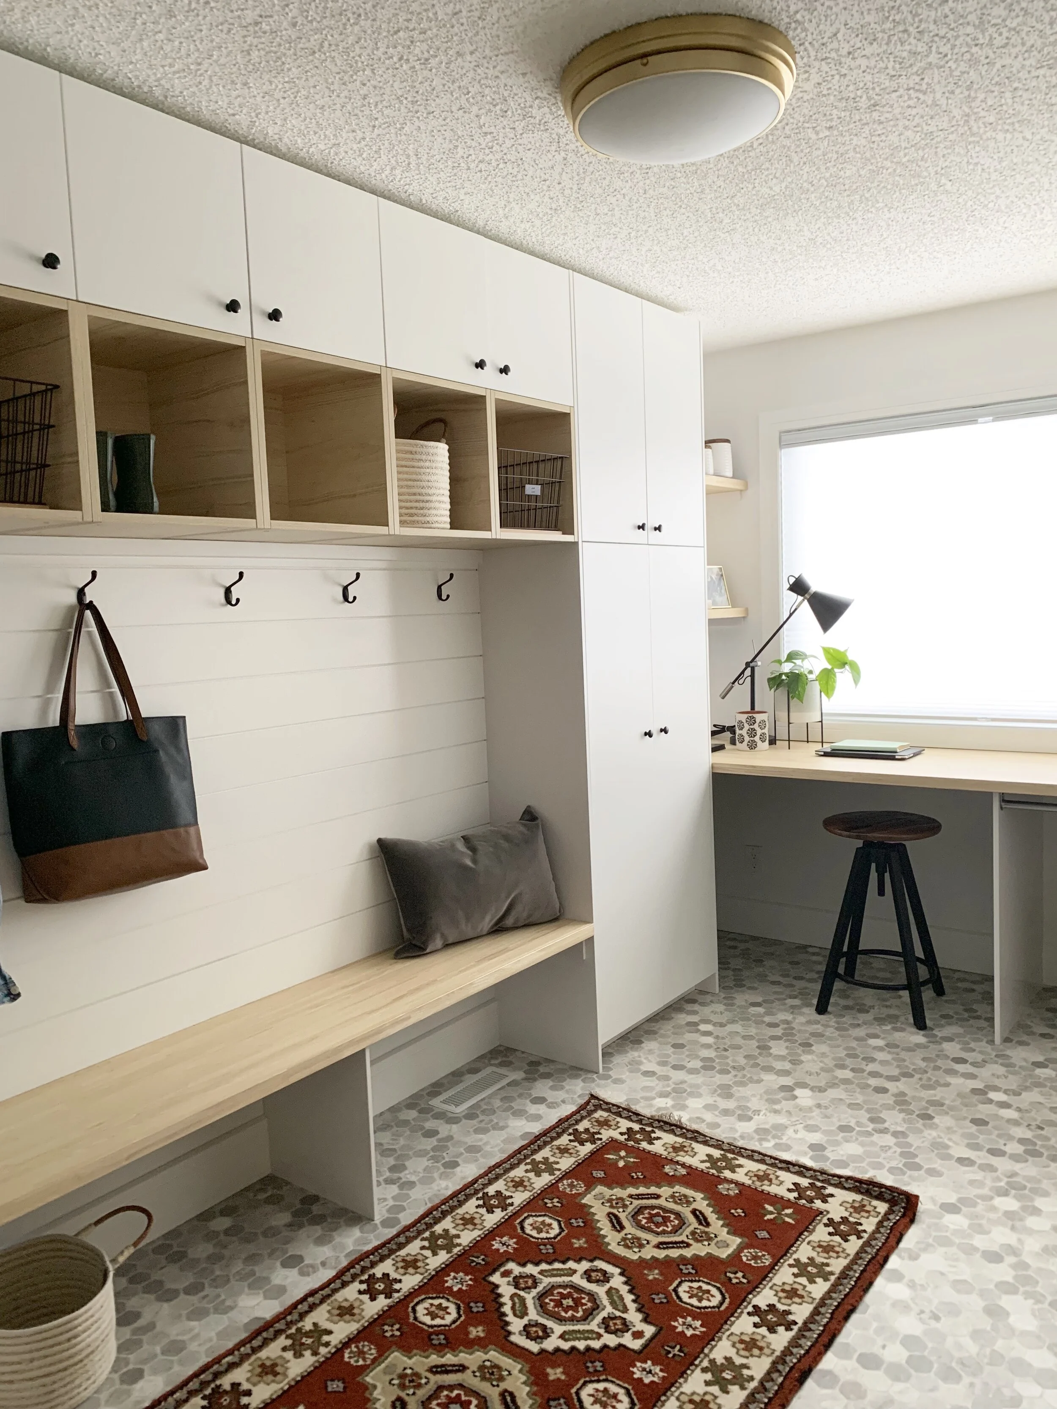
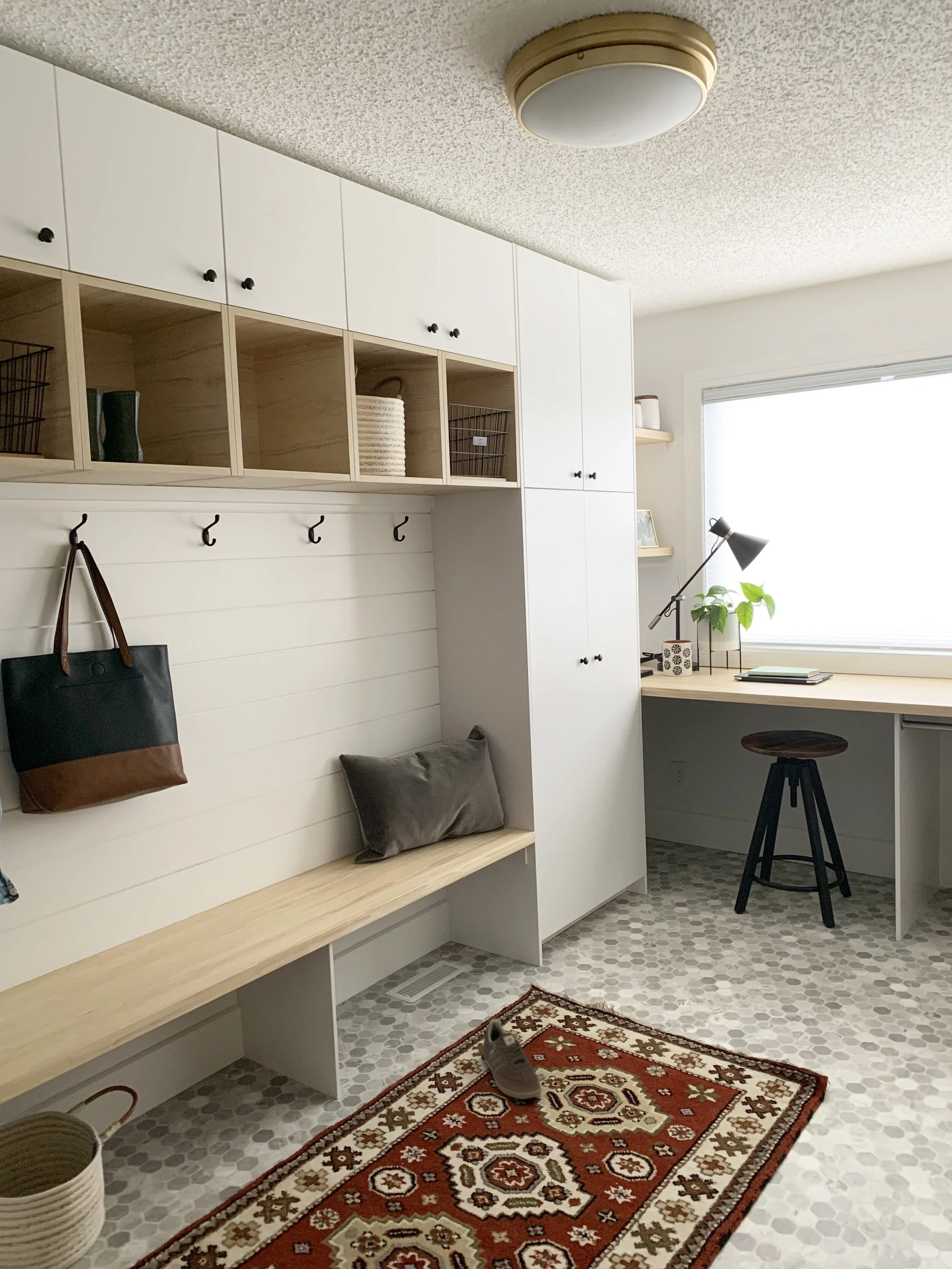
+ sneaker (508, 1058)
